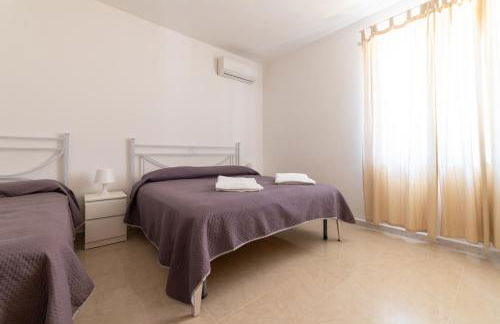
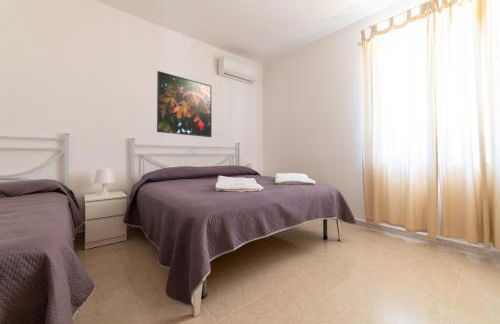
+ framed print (186, 106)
